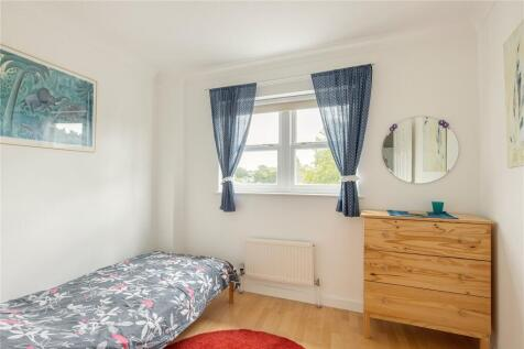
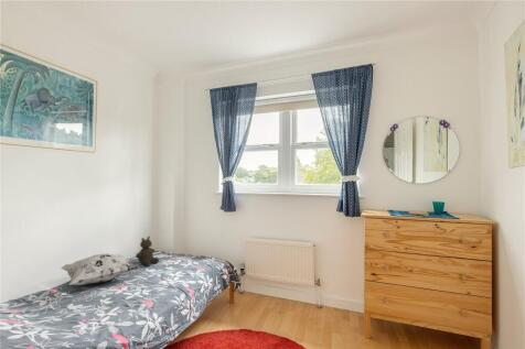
+ teddy bear (148, 250)
+ decorative pillow (99, 268)
